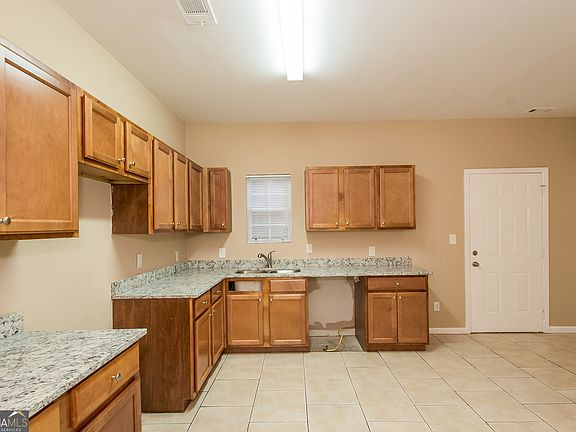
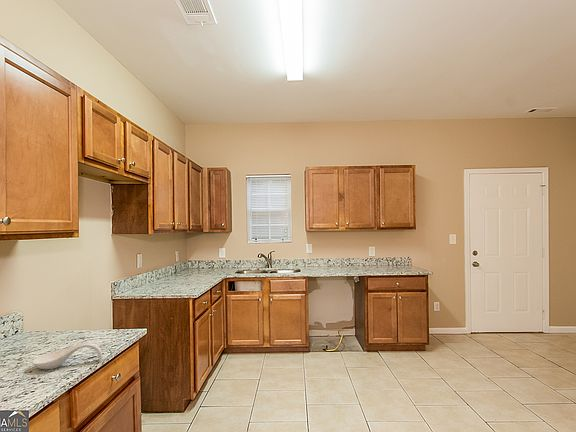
+ spoon rest (68, 354)
